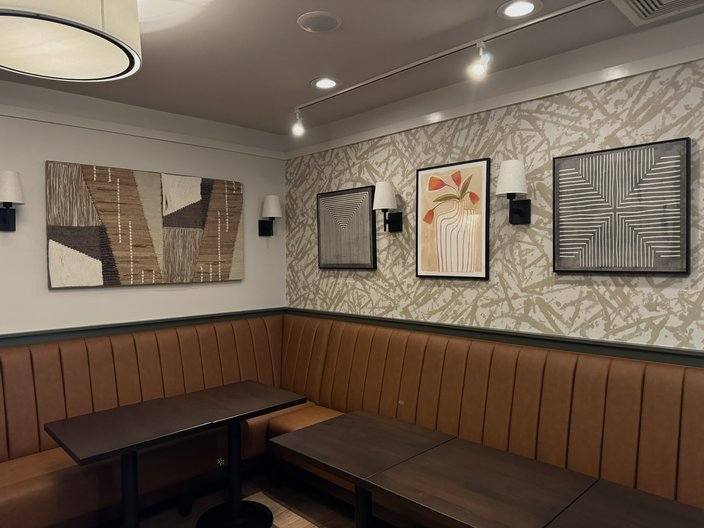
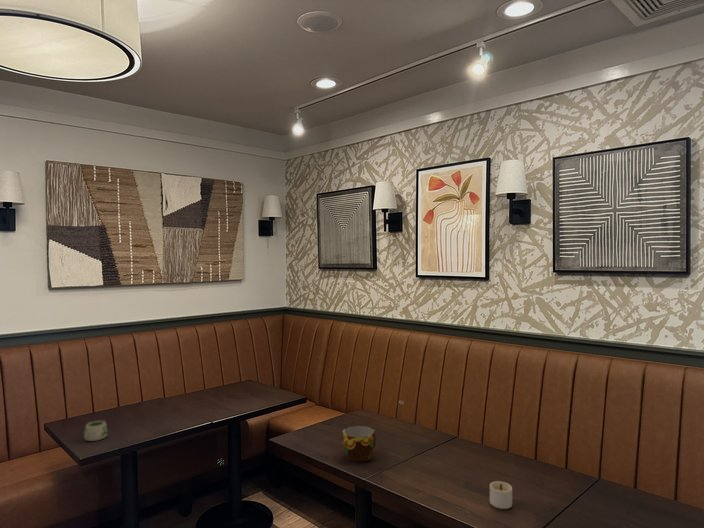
+ mug (94, 429)
+ cup (359, 443)
+ candle (495, 492)
